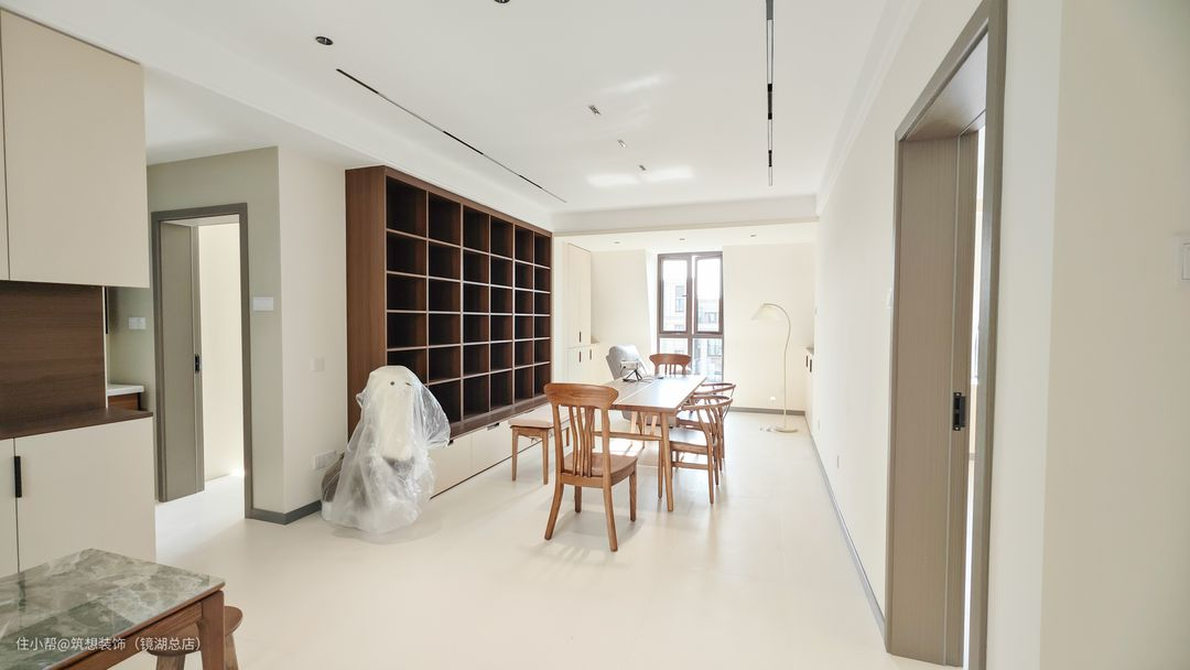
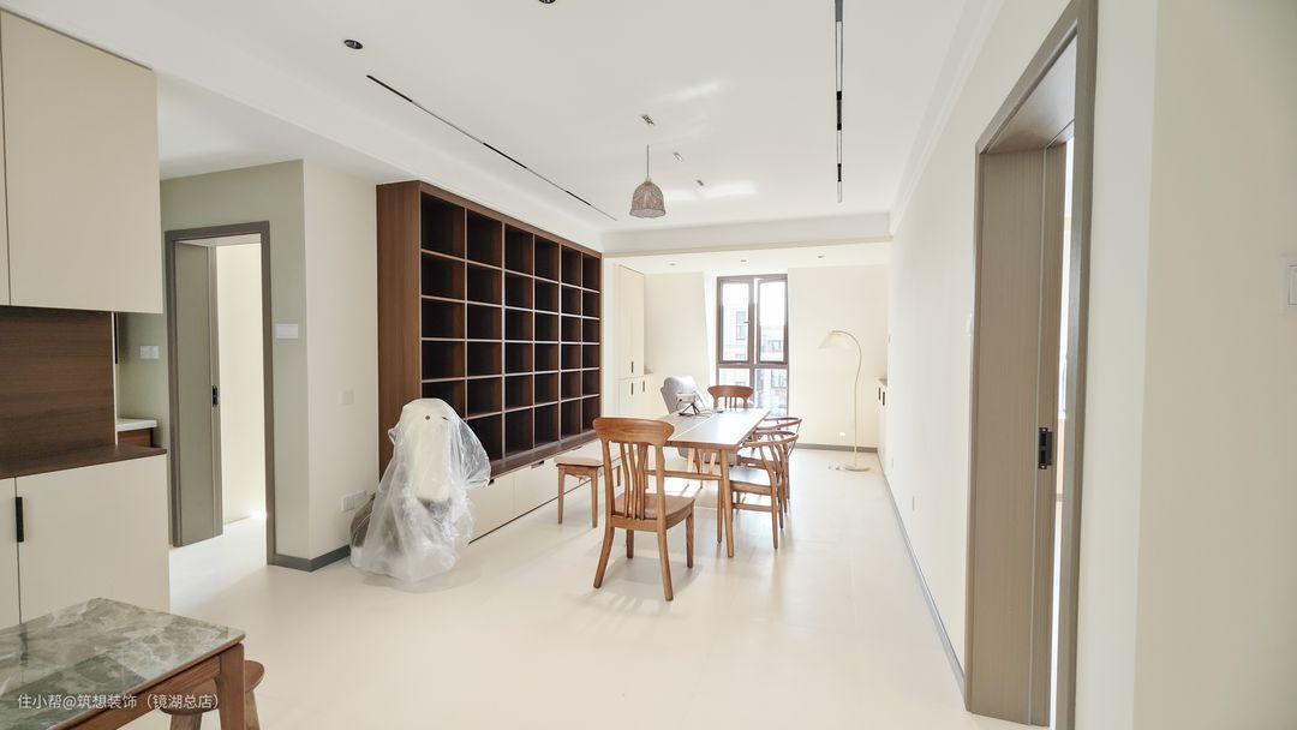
+ pendant lamp (647, 179)
